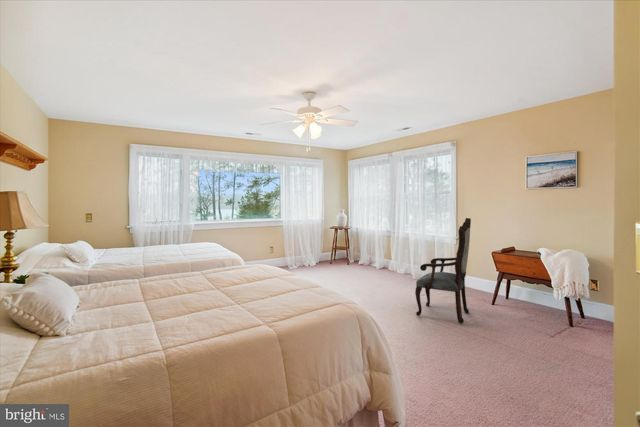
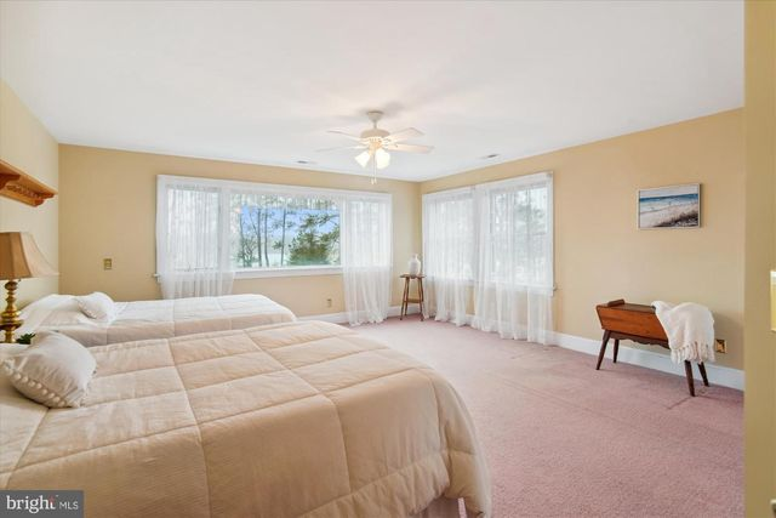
- armchair (442, 266)
